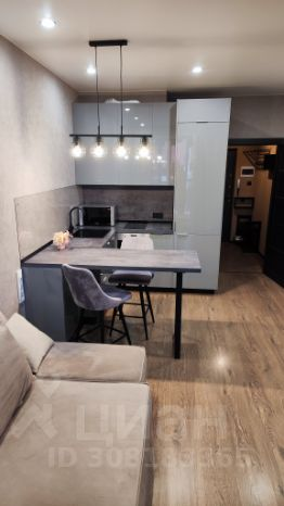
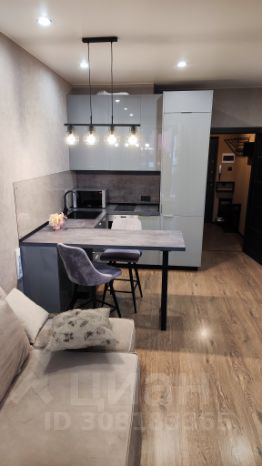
+ decorative pillow (81, 327)
